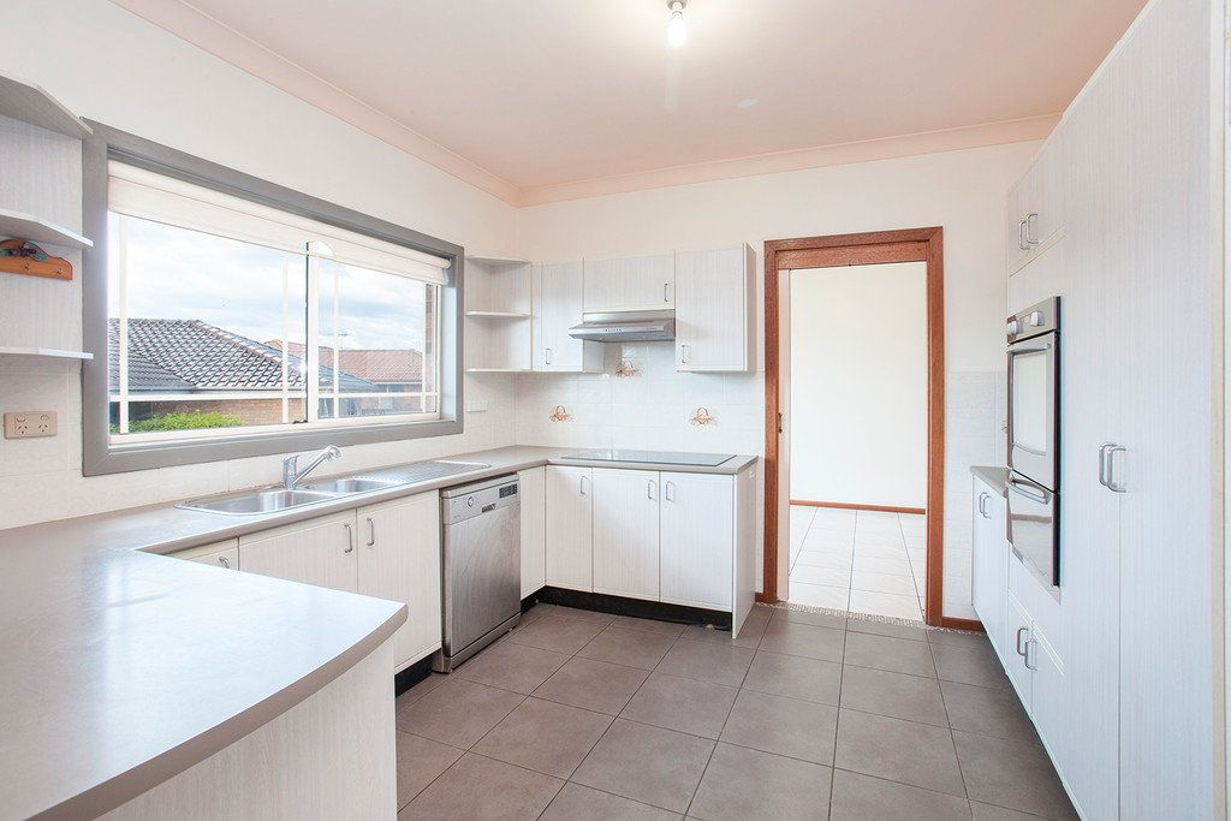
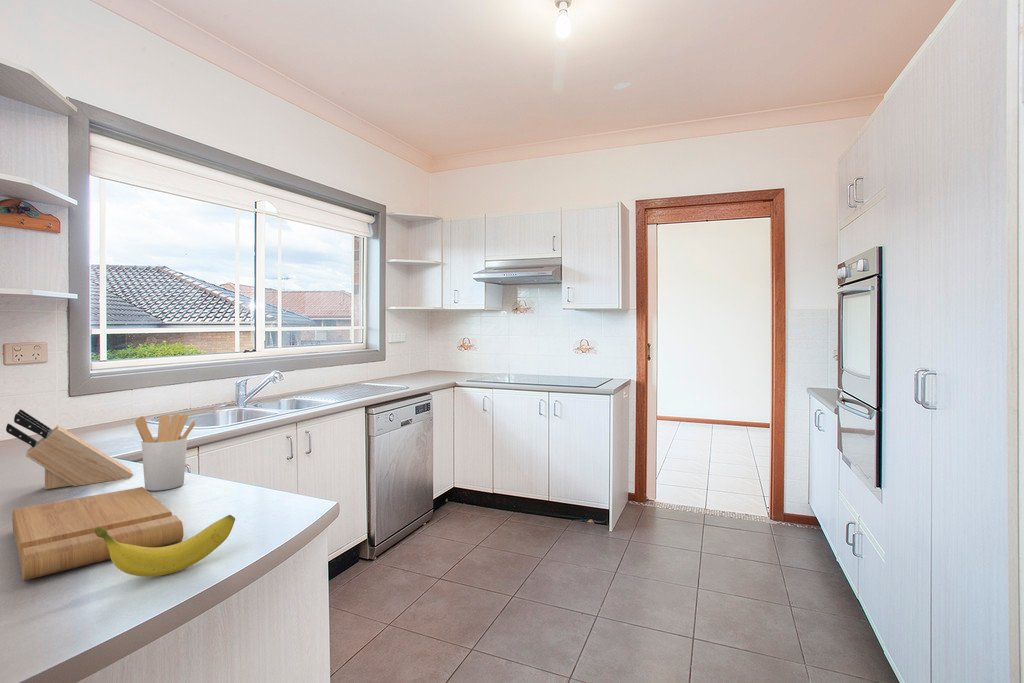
+ utensil holder (167, 448)
+ banana (170, 545)
+ knife block (72, 445)
+ cutting board (94, 524)
